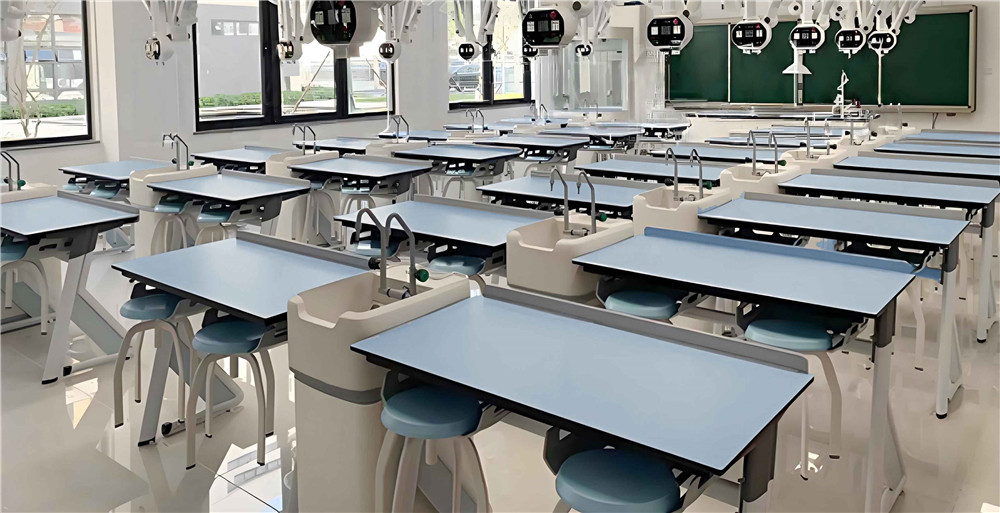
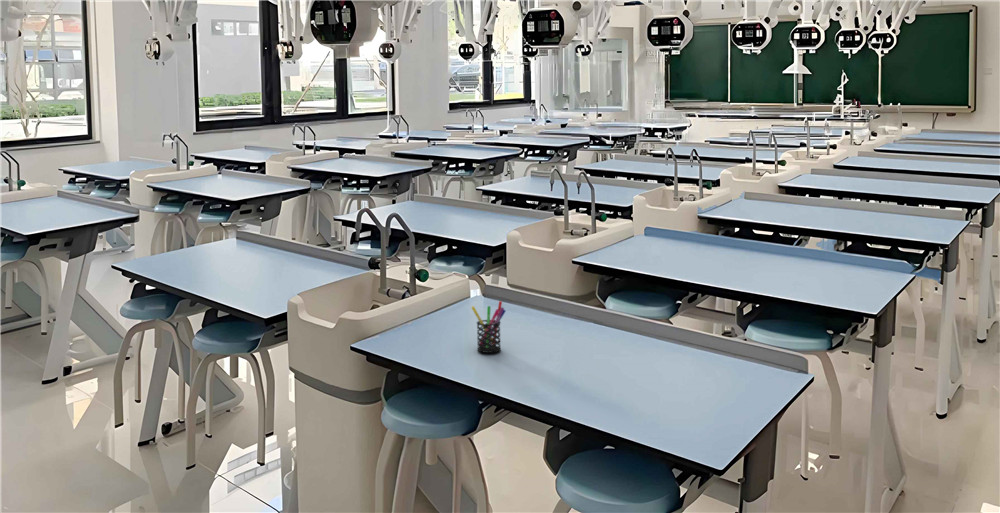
+ pen holder (490, 325)
